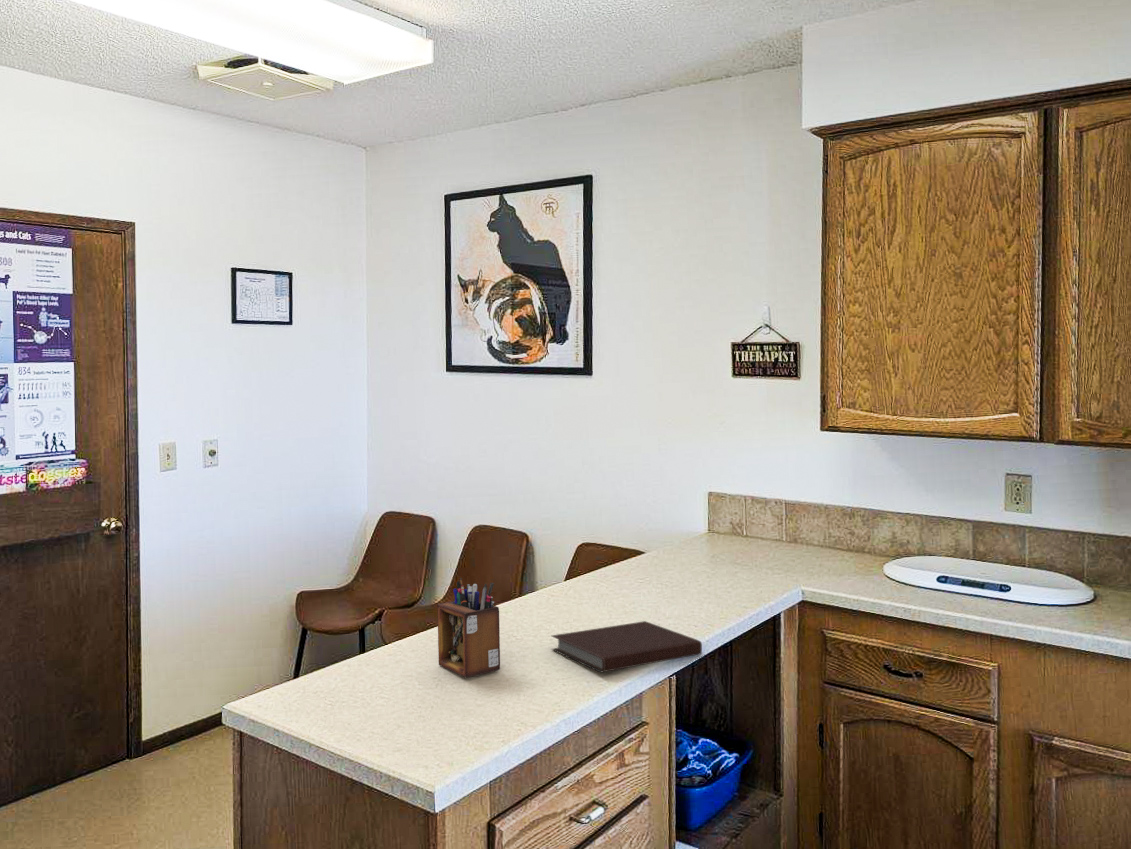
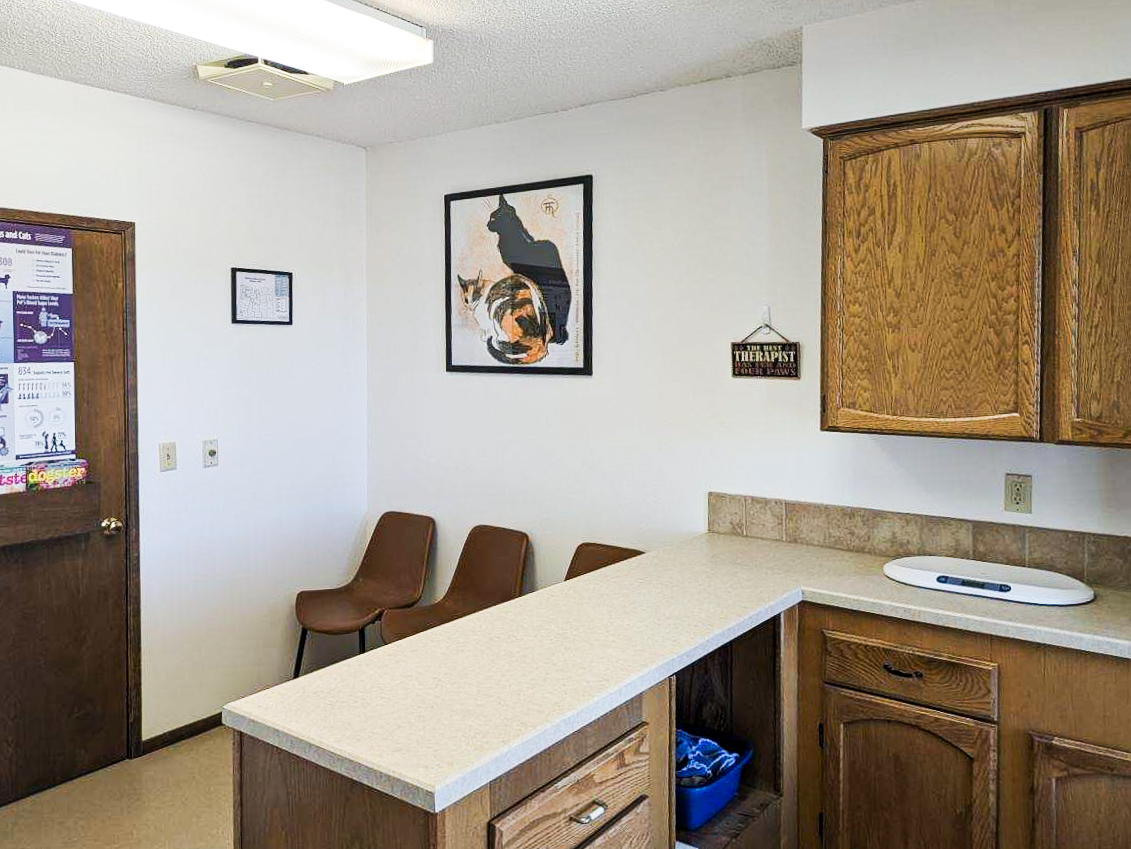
- desk organizer (468, 624)
- notebook (625, 645)
